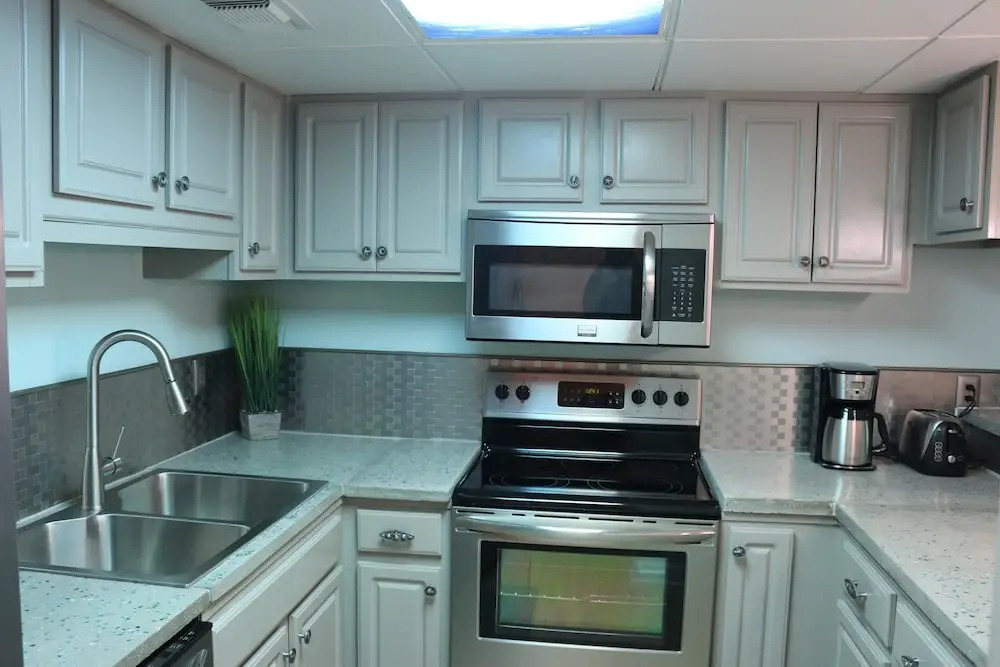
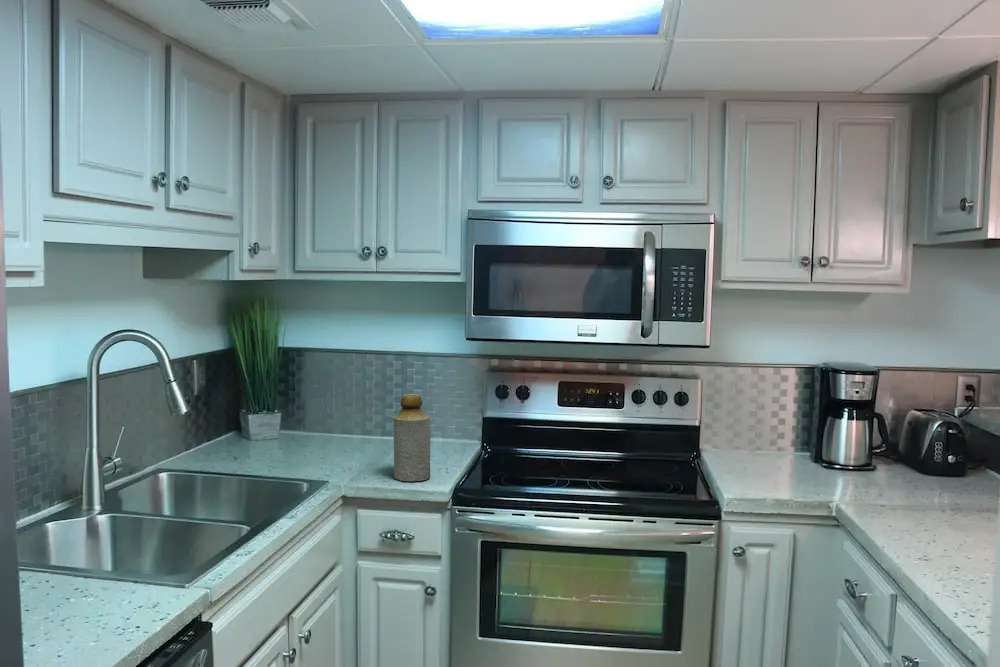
+ bottle (412, 435)
